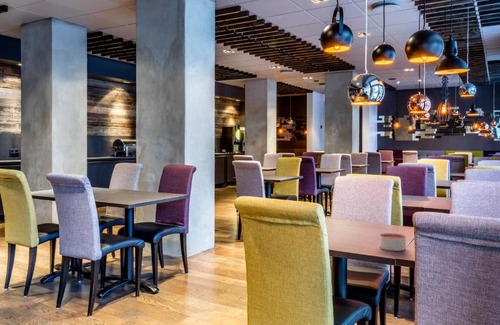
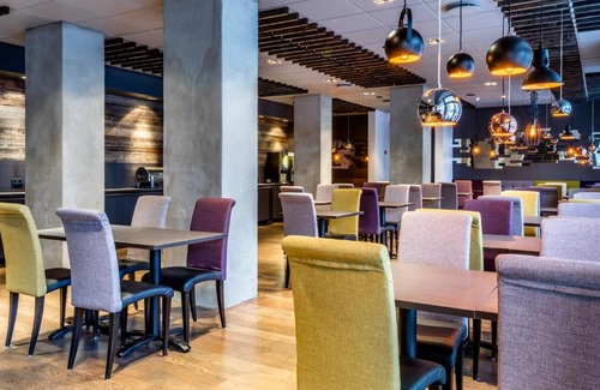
- candle (392, 241)
